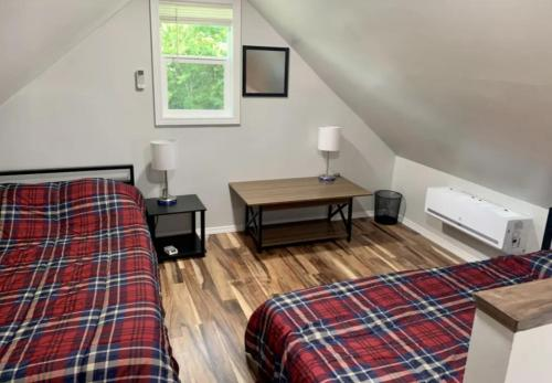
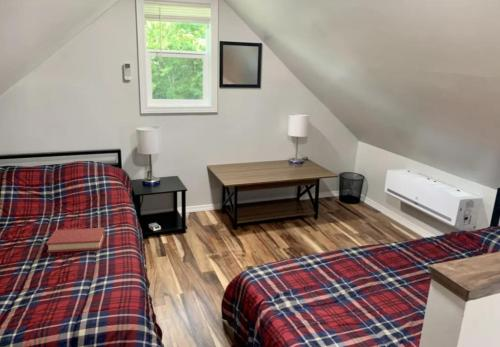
+ hardback book (77, 239)
